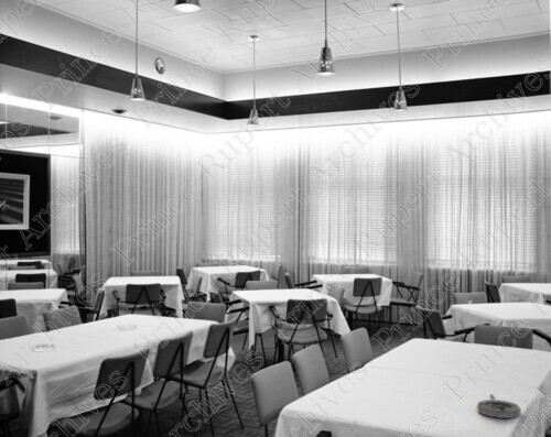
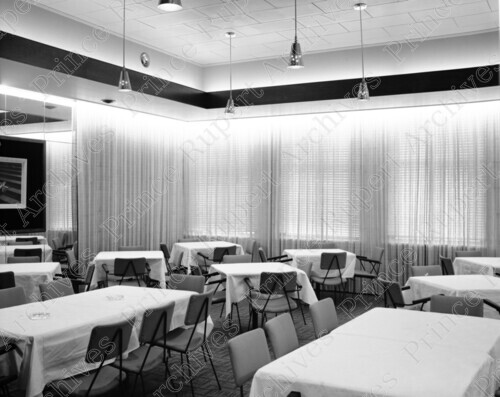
- ashtray (498, 406)
